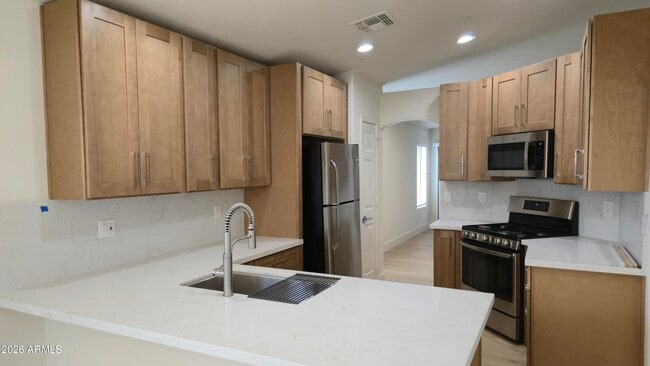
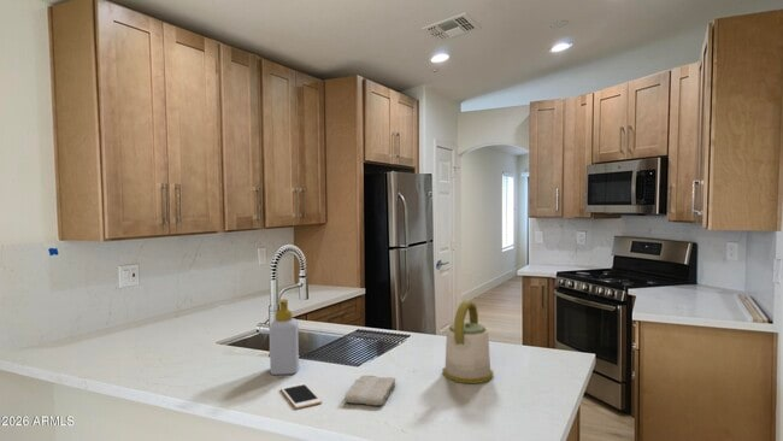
+ kettle (469, 336)
+ soap bottle (283, 335)
+ cell phone (300, 394)
+ washcloth (371, 388)
